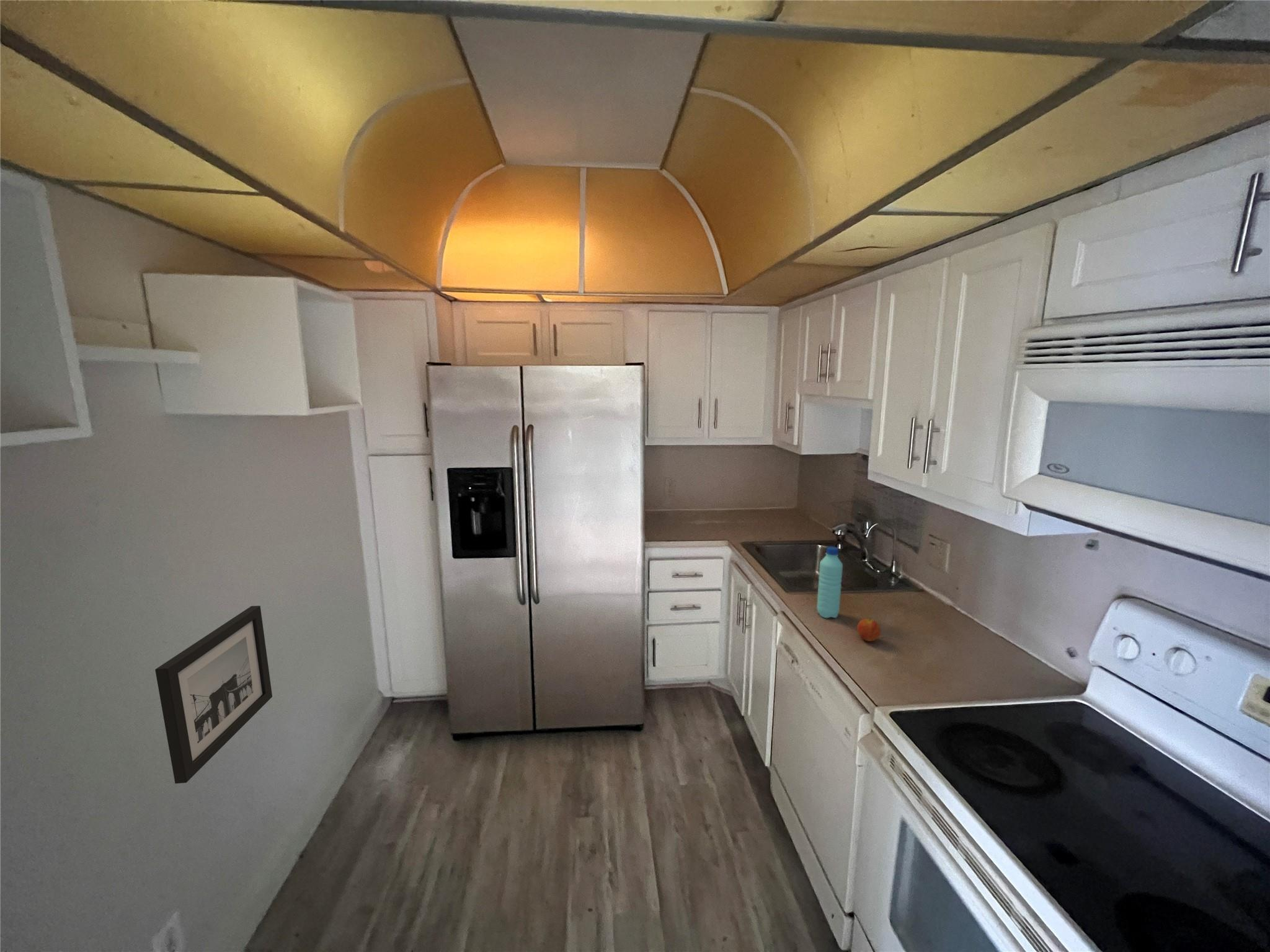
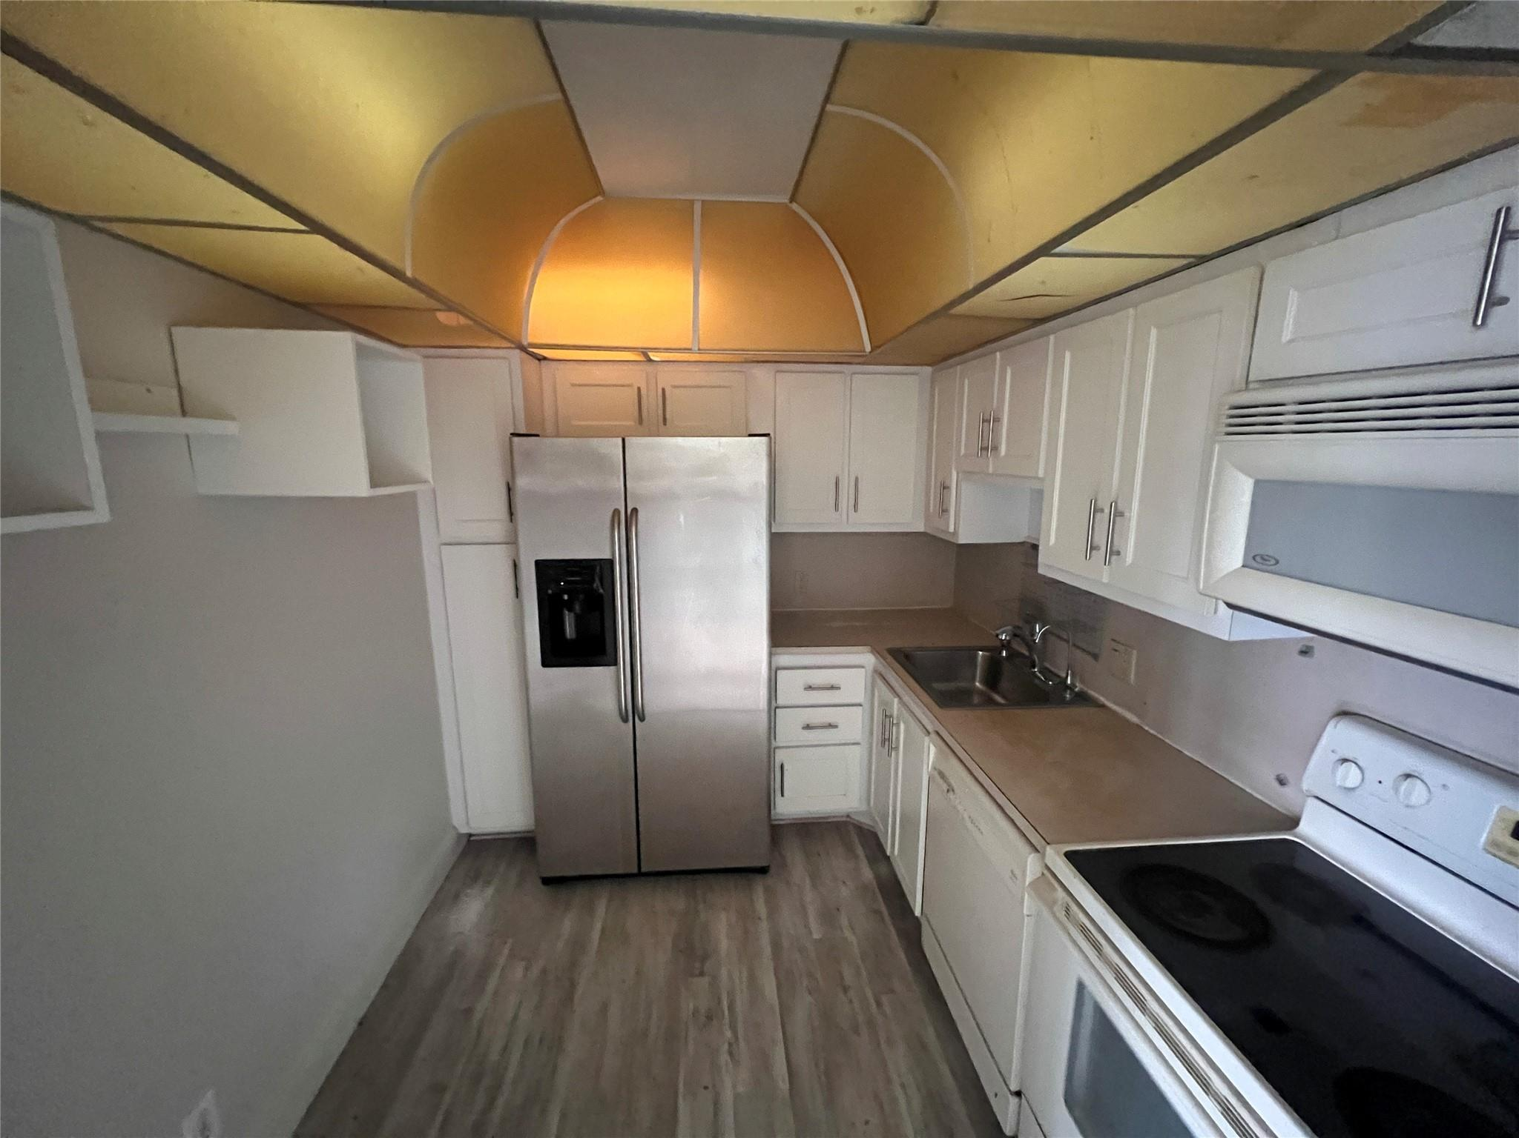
- water bottle (830, 581)
- fruit (869, 628)
- wall art (222, 685)
